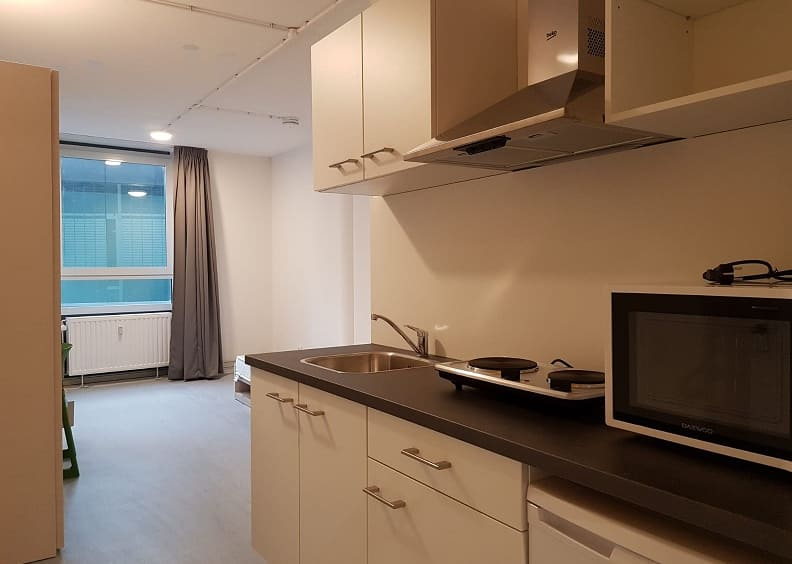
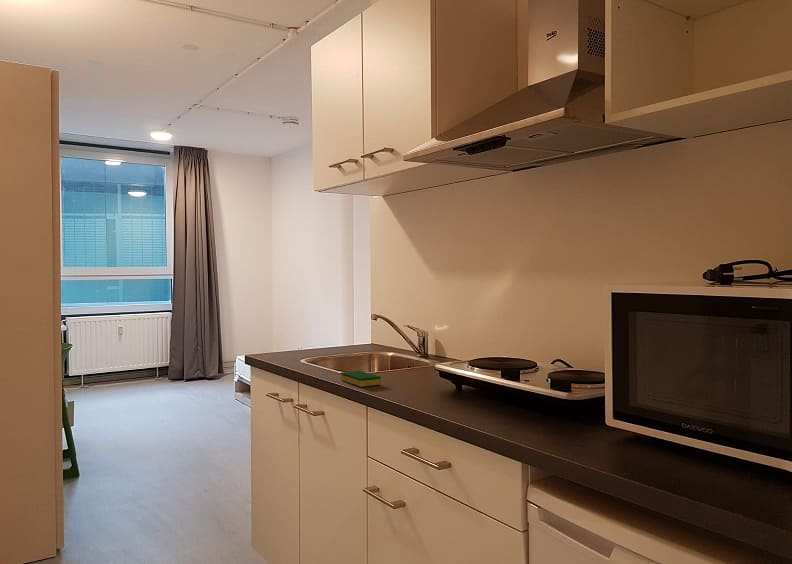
+ dish sponge (360, 378)
